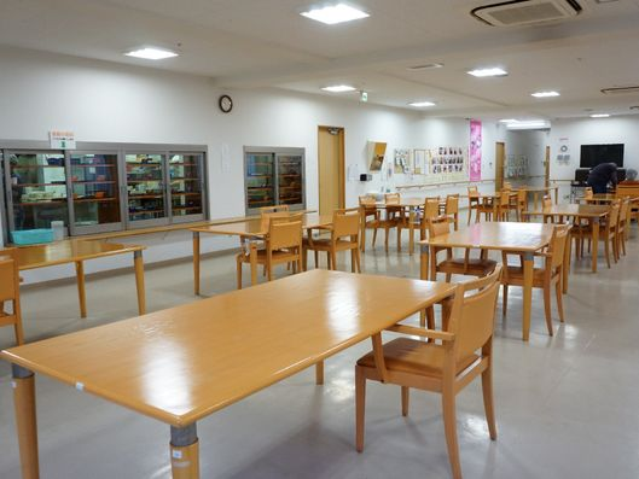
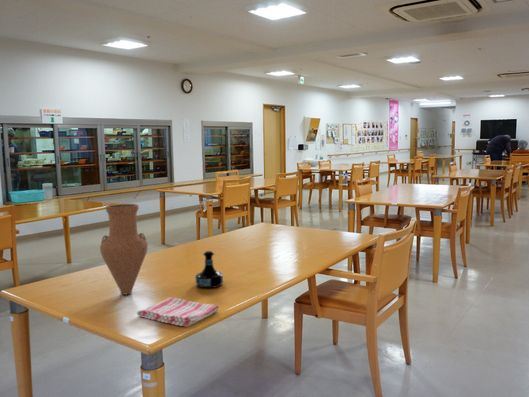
+ tequila bottle (209, 268)
+ dish towel (178, 309)
+ vase (124, 250)
